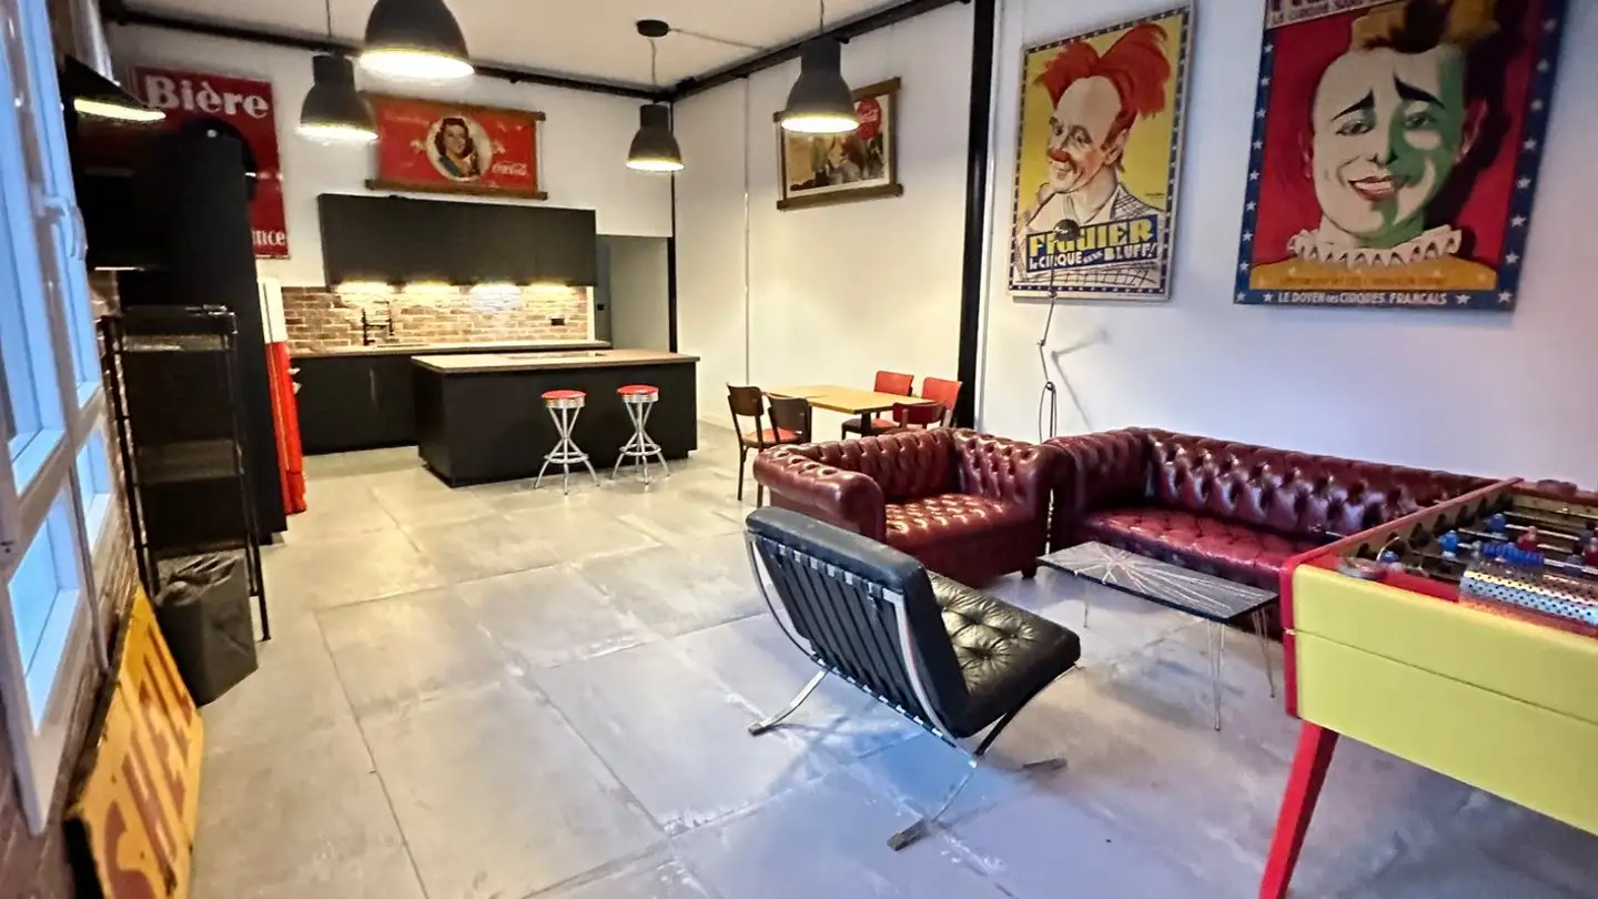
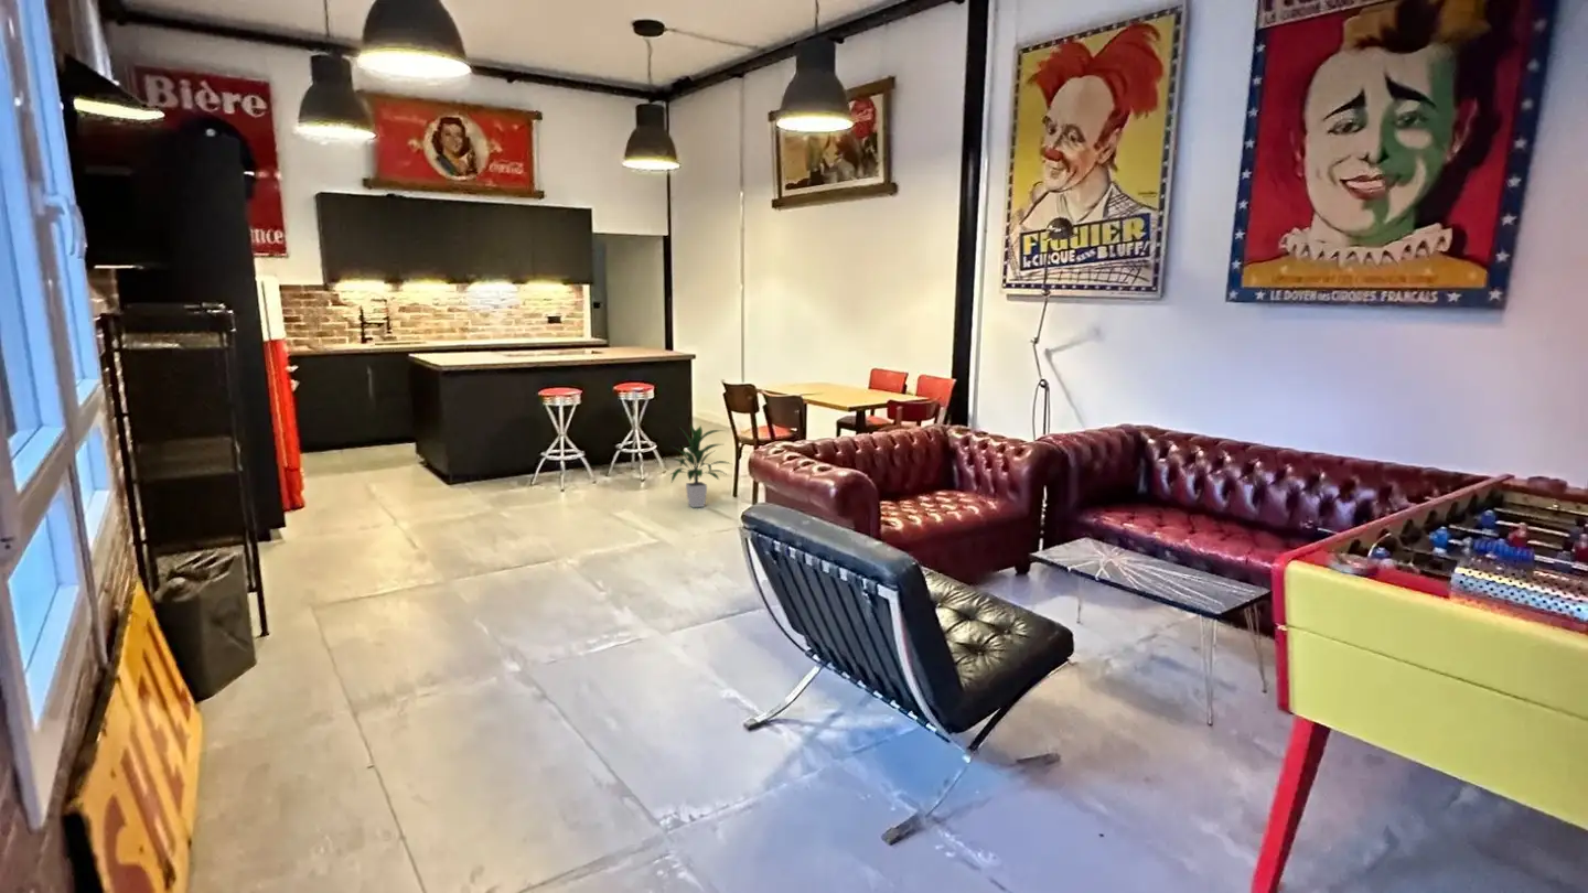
+ indoor plant (696, 463)
